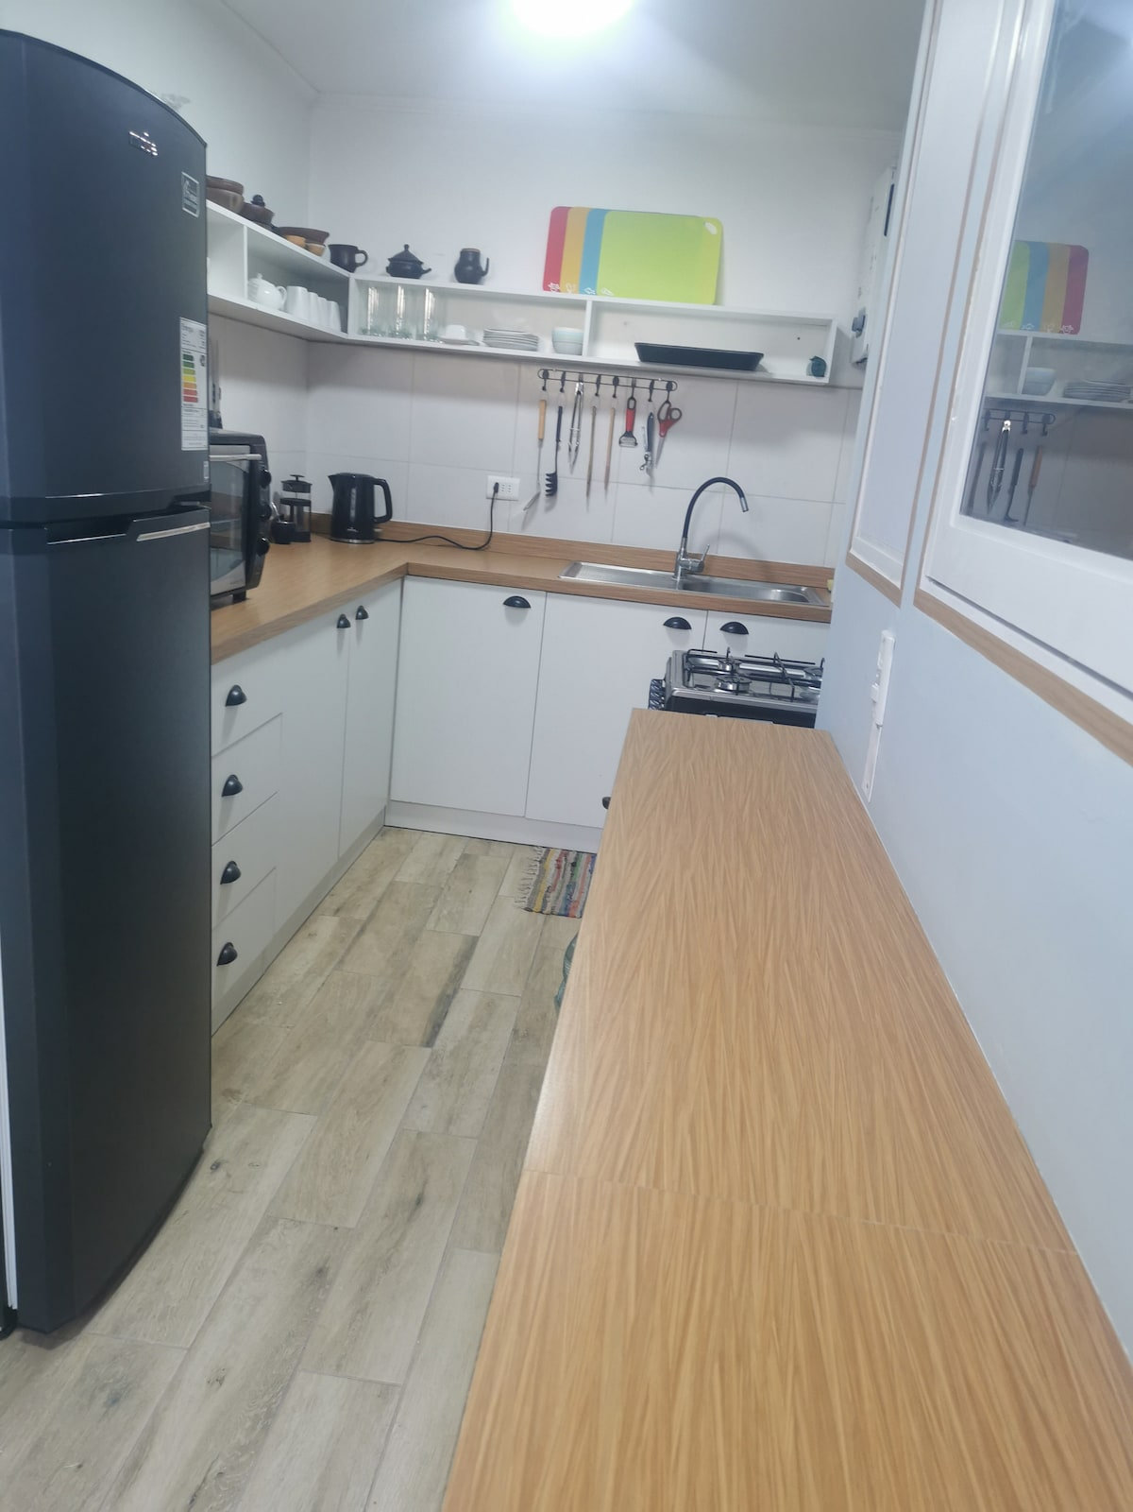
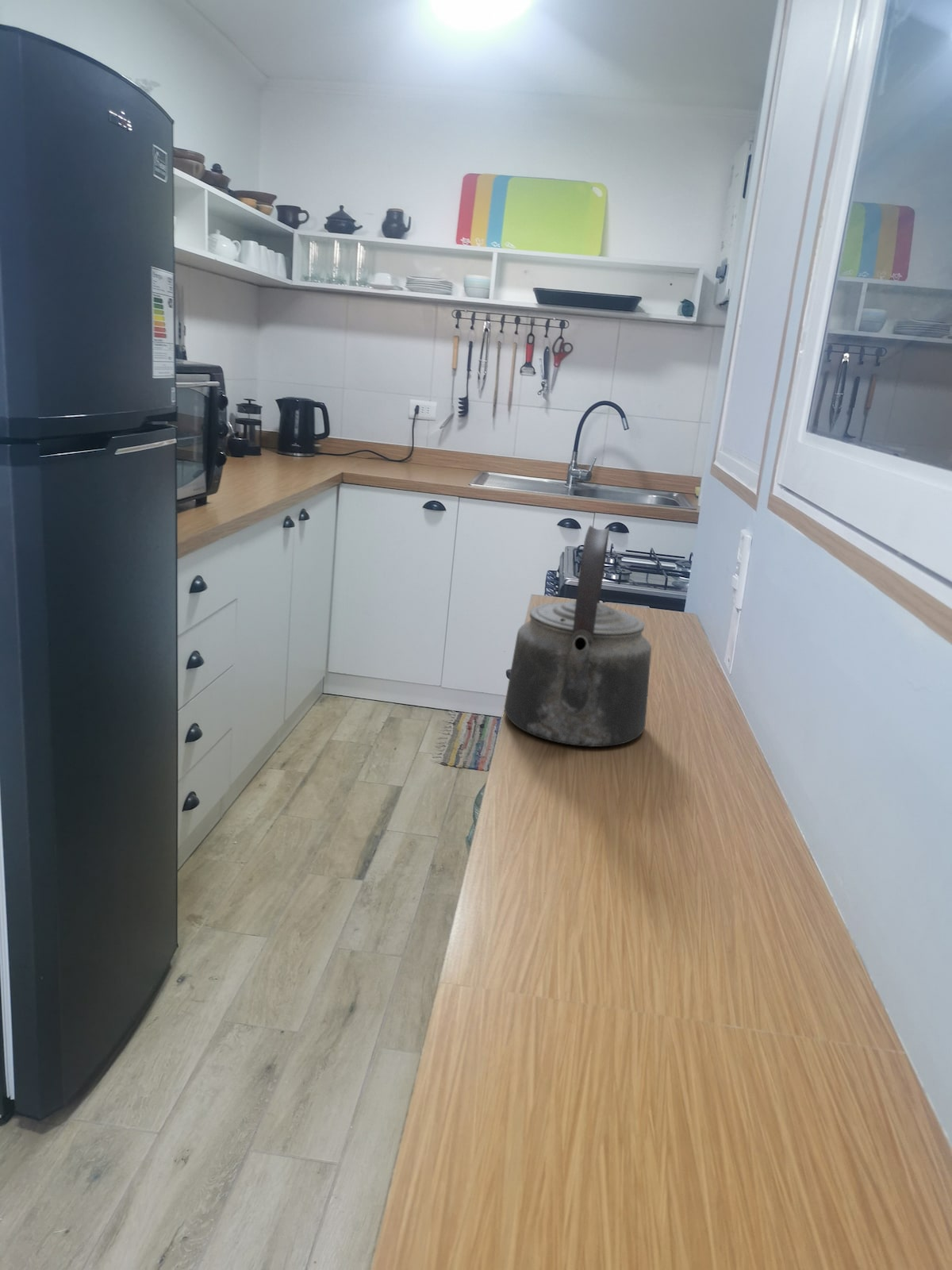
+ kettle (584, 632)
